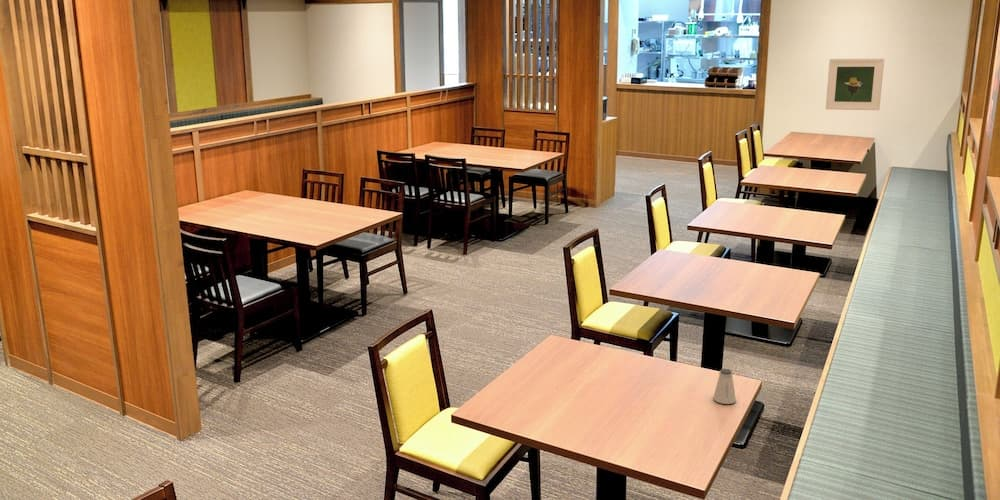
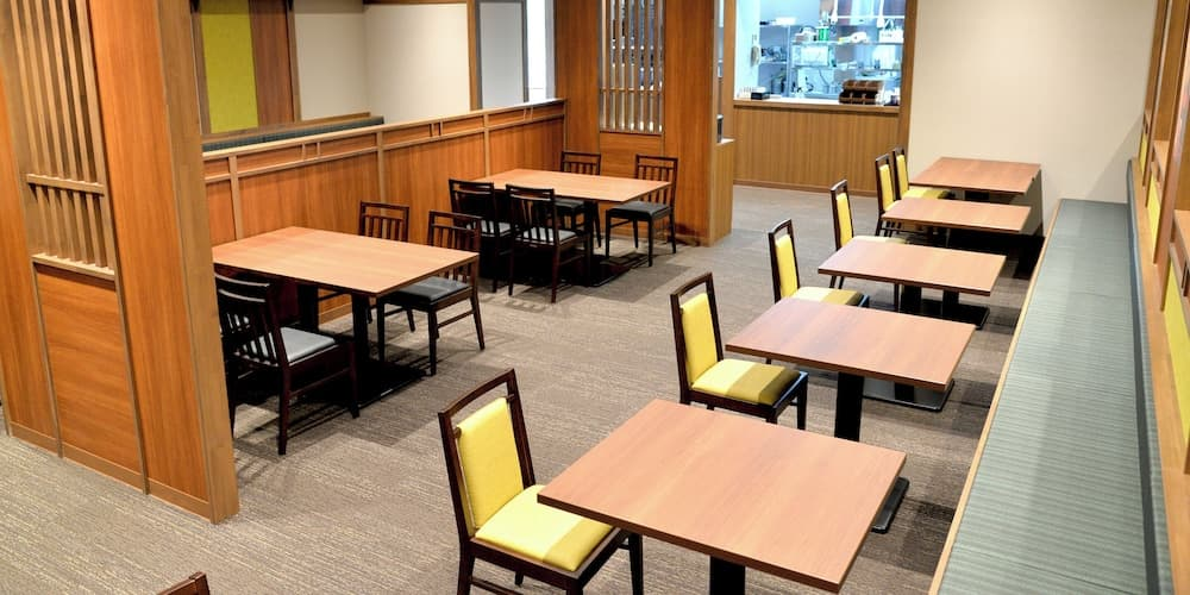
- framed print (854, 84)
- saltshaker (725, 385)
